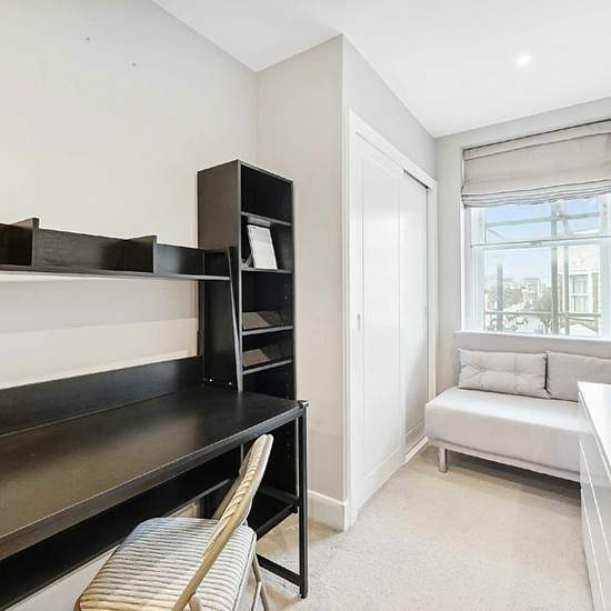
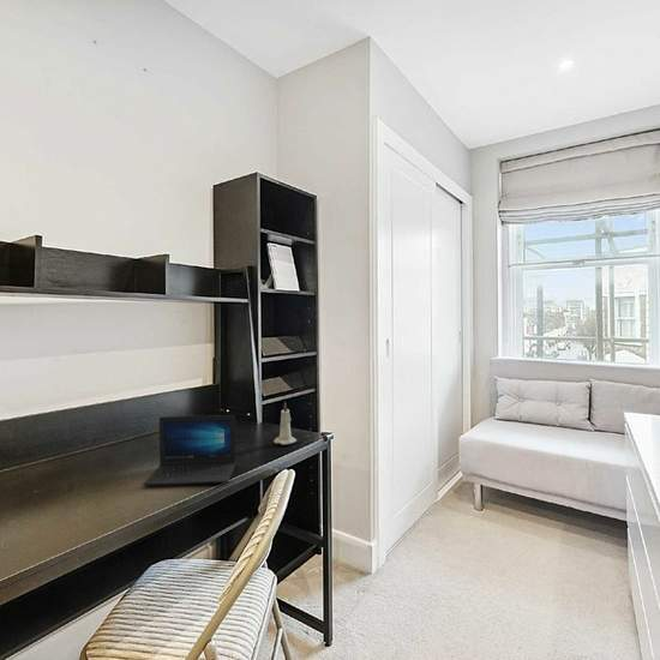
+ laptop (192, 448)
+ candle (286, 421)
